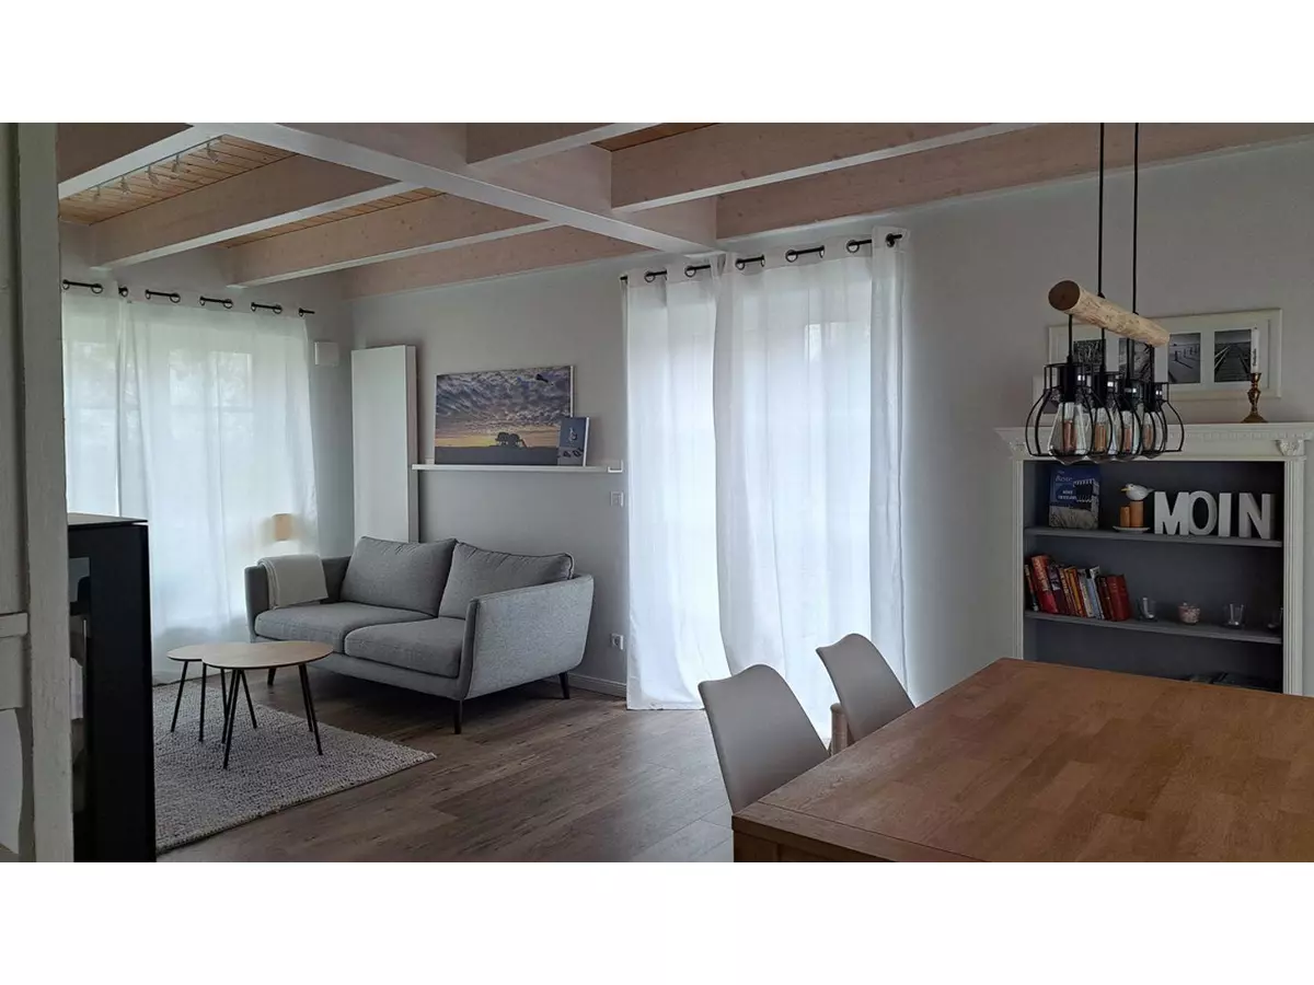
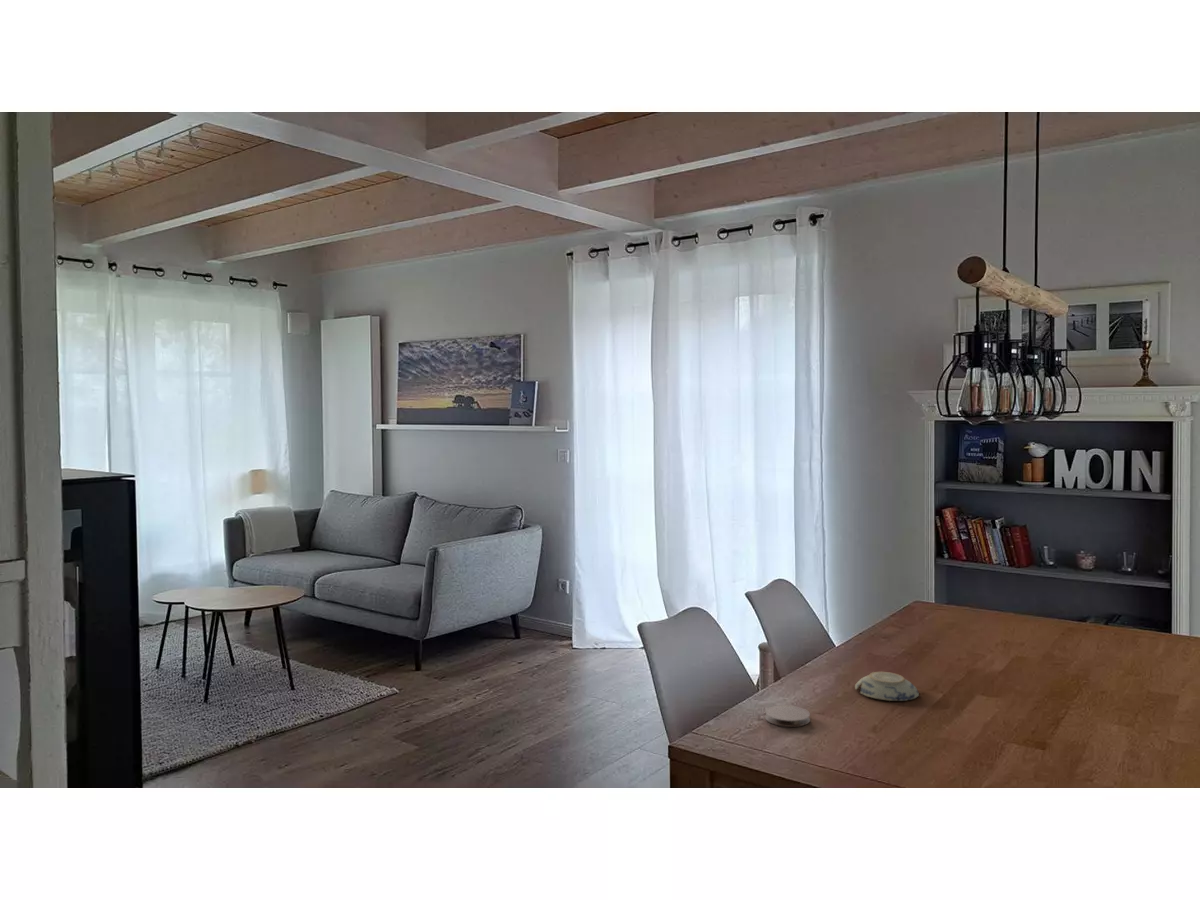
+ coaster (787, 715)
+ decorative bowl (886, 683)
